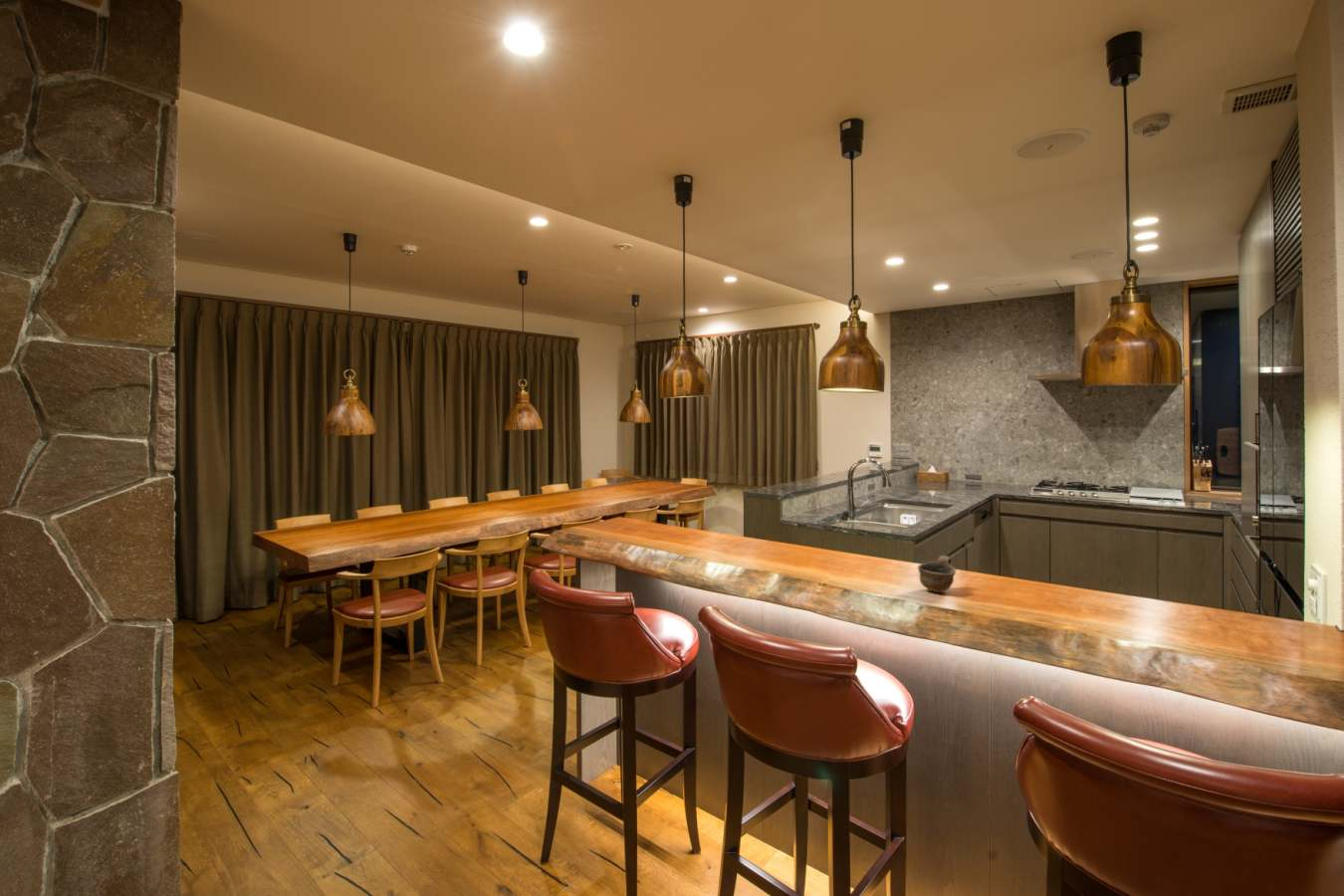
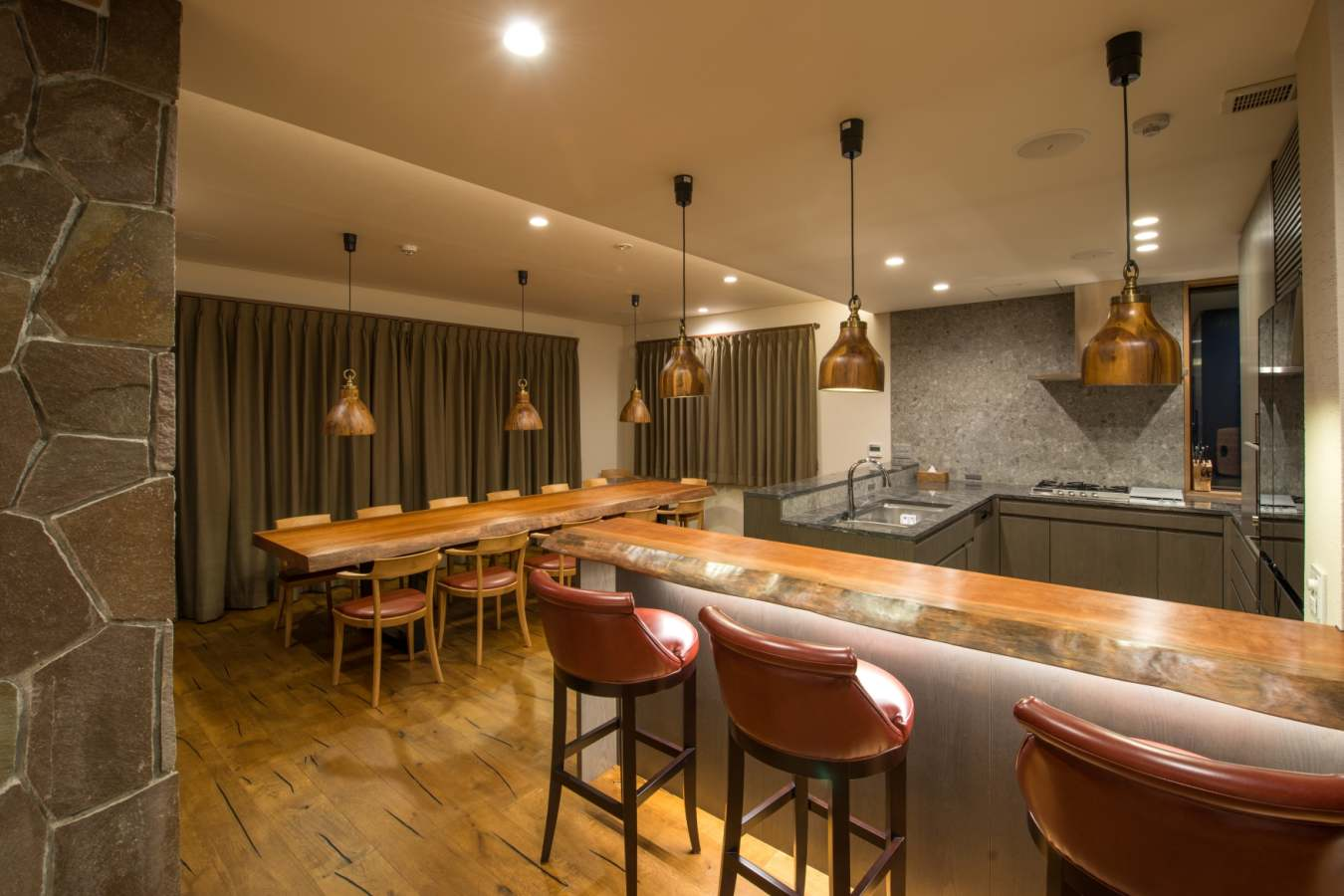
- cup (939, 573)
